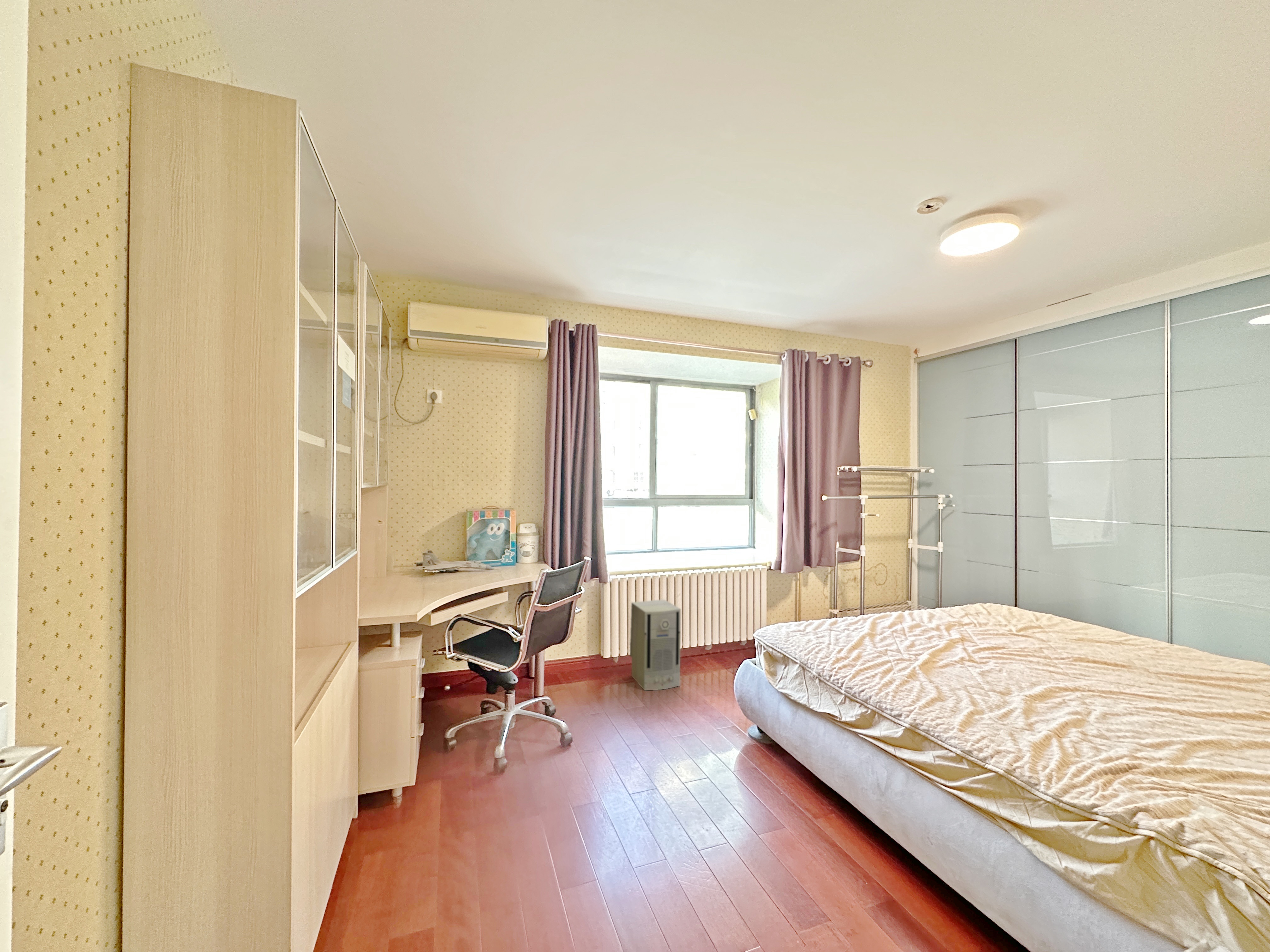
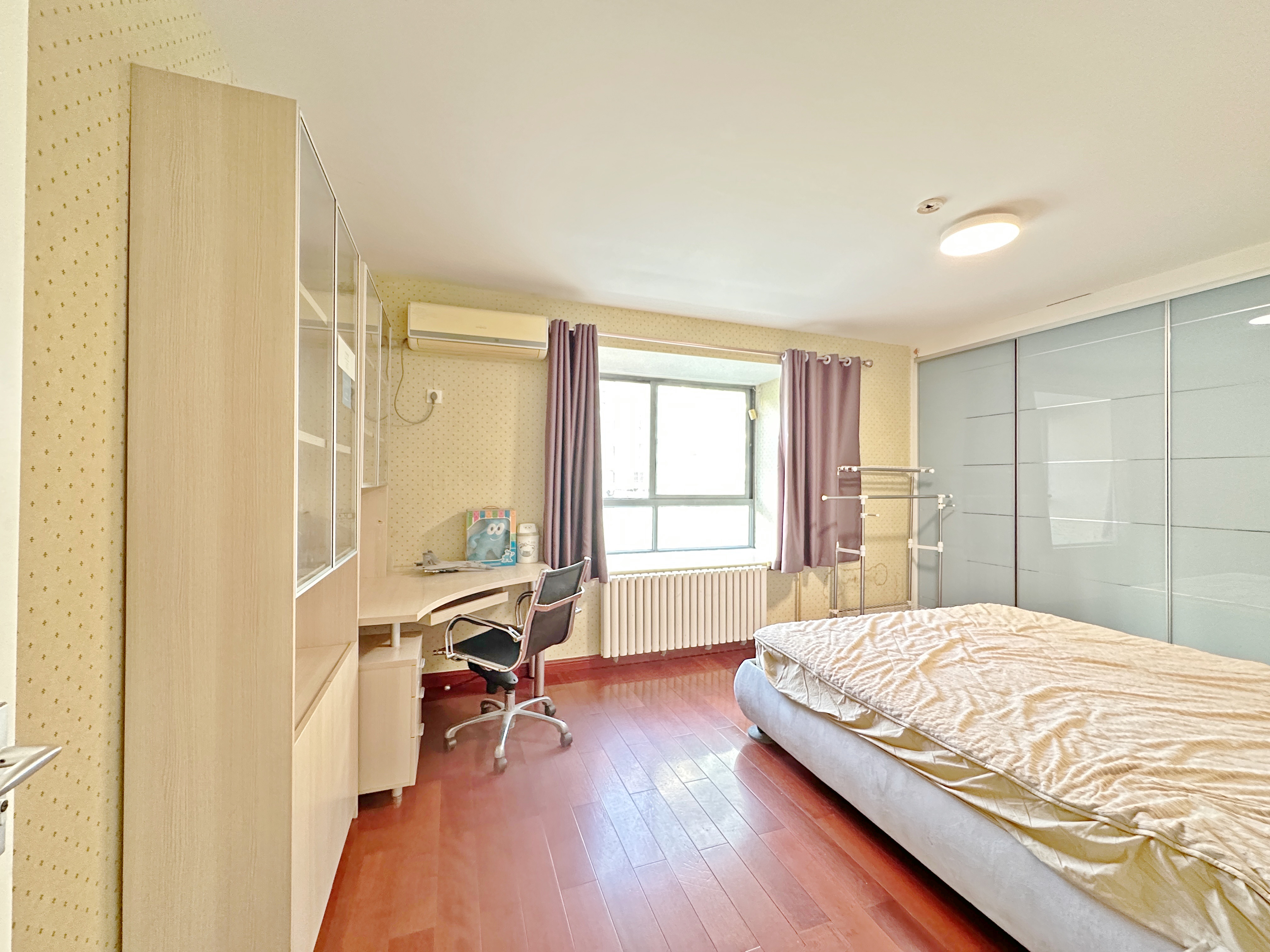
- air purifier (654, 642)
